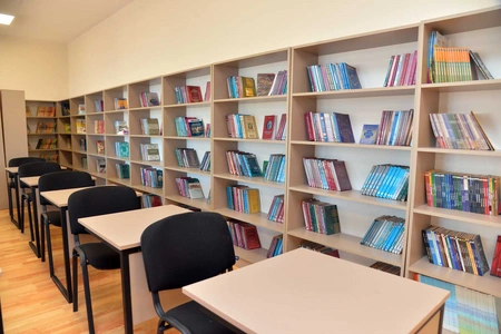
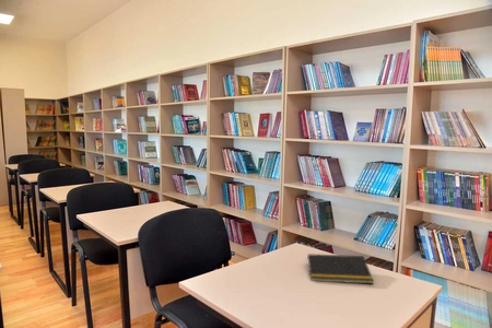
+ notepad (338, 268)
